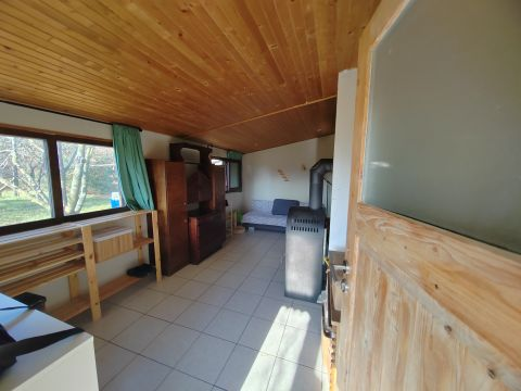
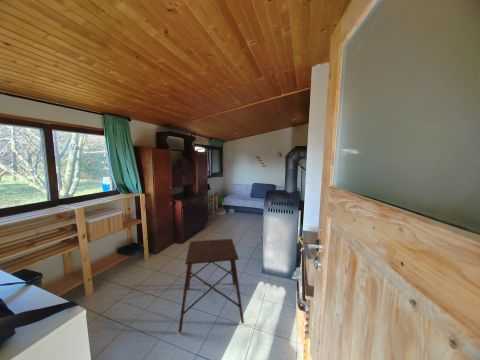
+ side table (206, 282)
